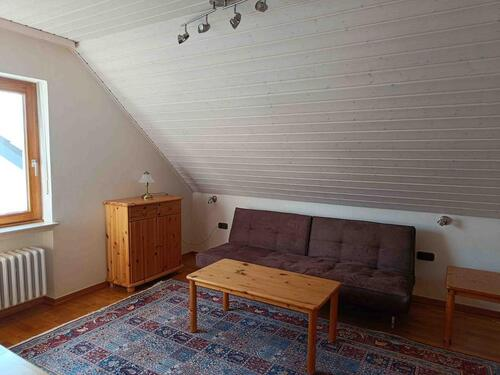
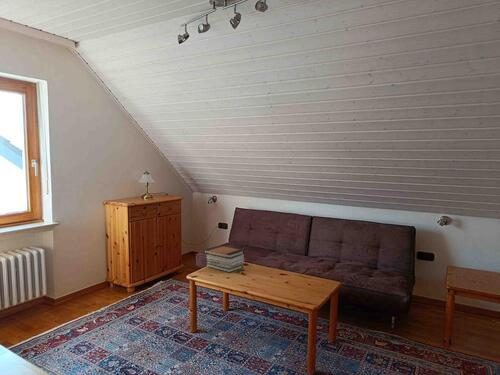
+ book stack (224, 258)
